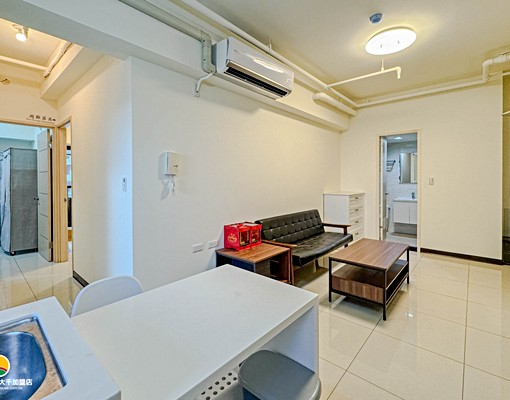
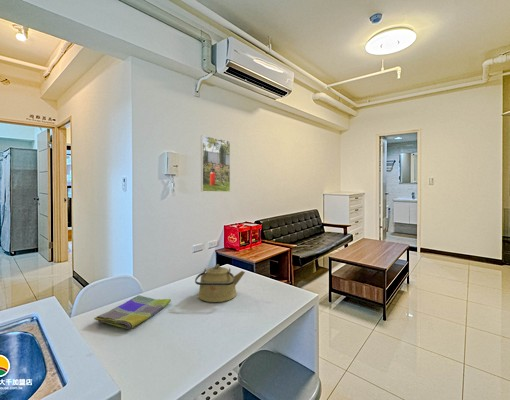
+ dish towel (135, 309)
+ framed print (216, 165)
+ kettle (221, 279)
